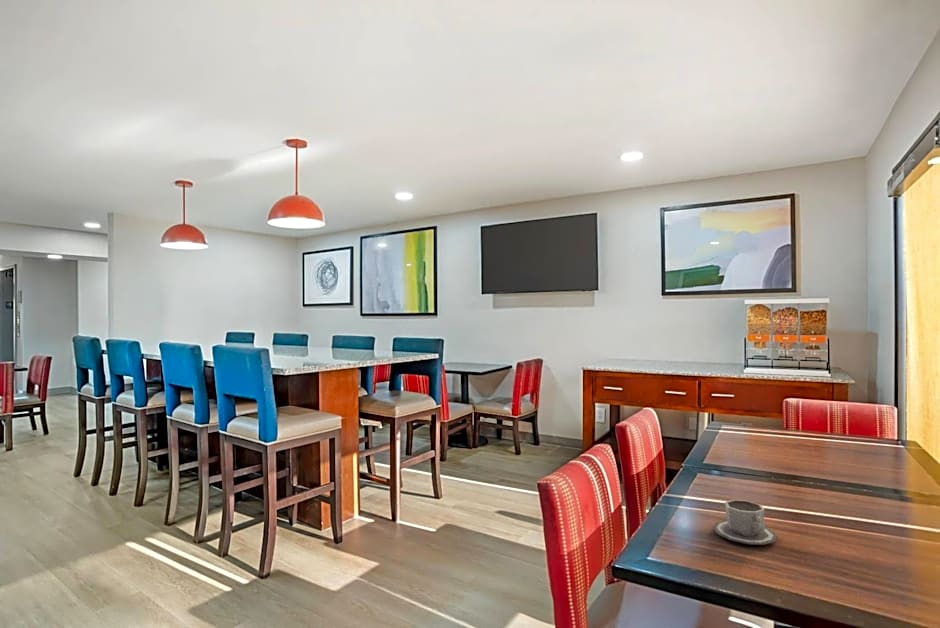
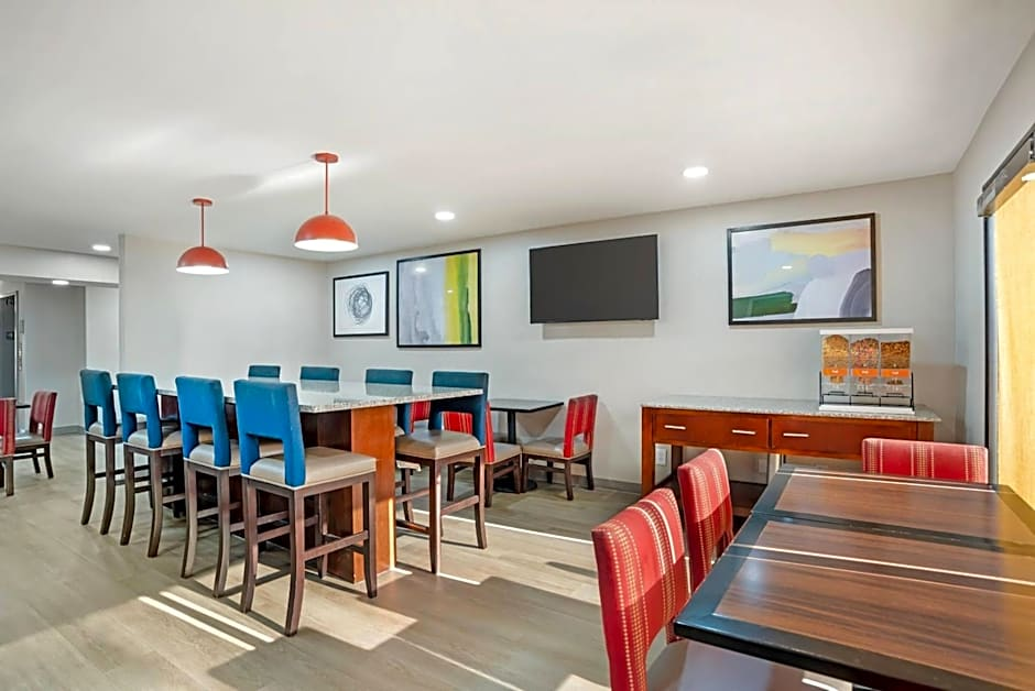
- cup (744, 520)
